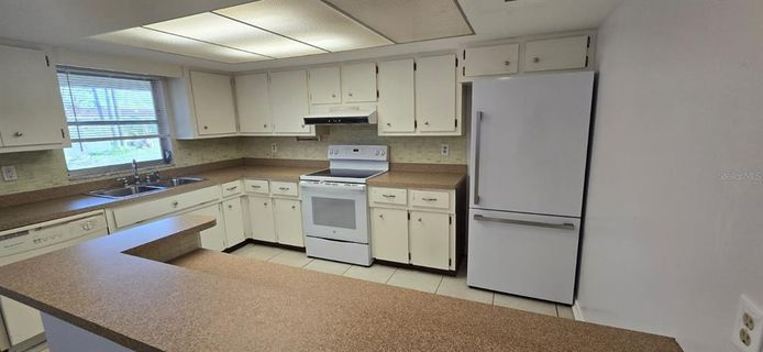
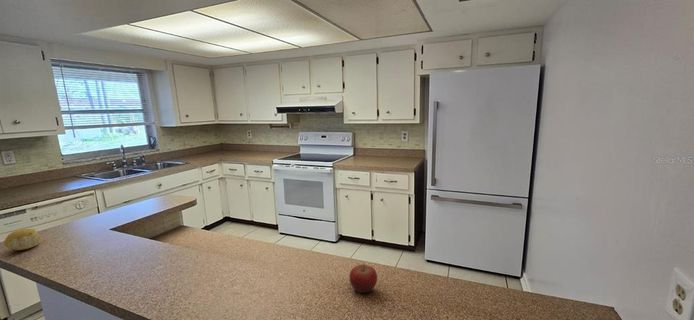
+ fruit (23, 238)
+ fruit (363, 276)
